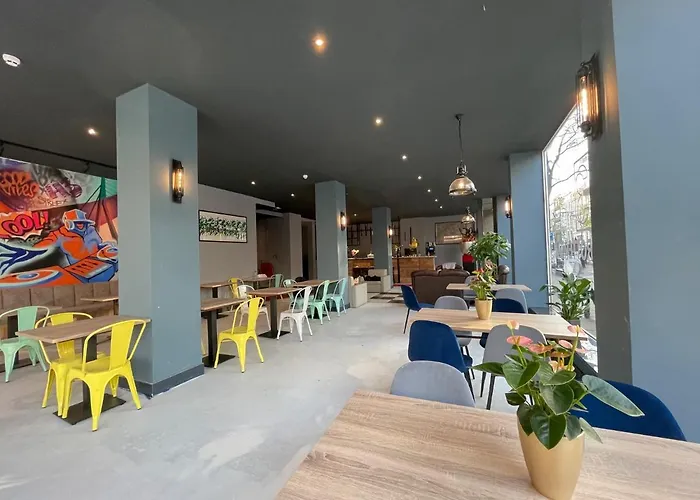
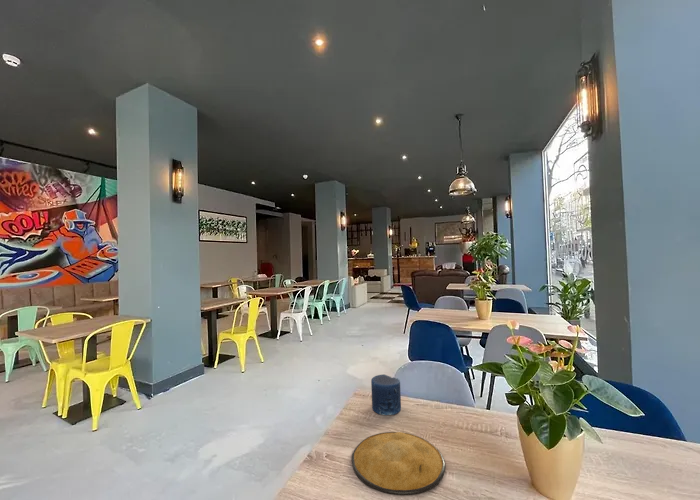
+ candle (386, 393)
+ plate (397, 452)
